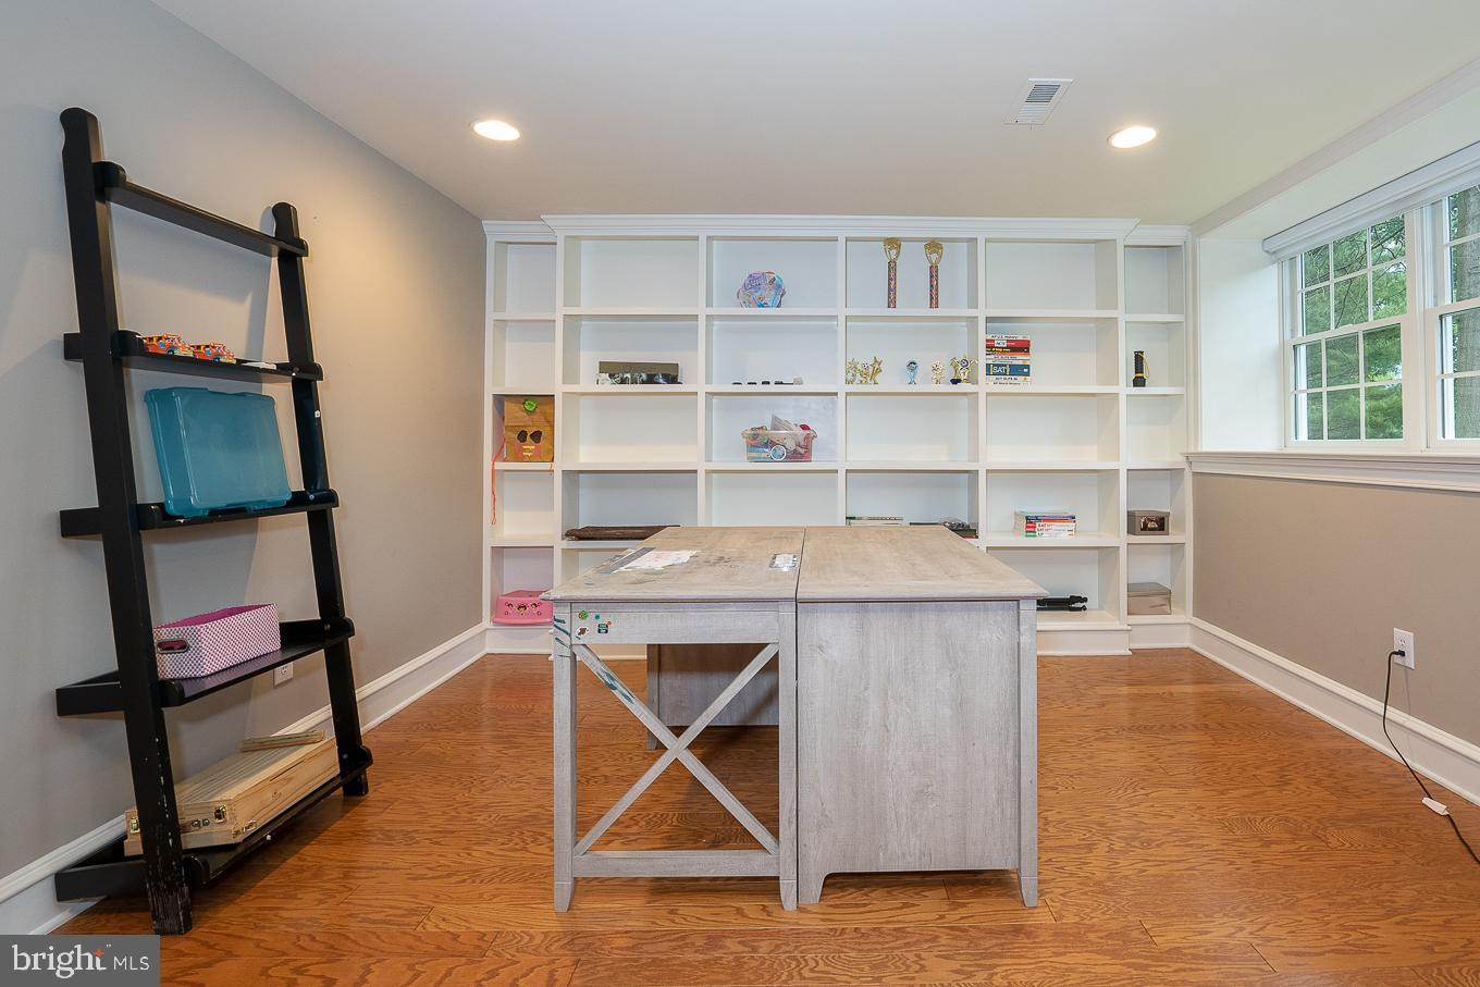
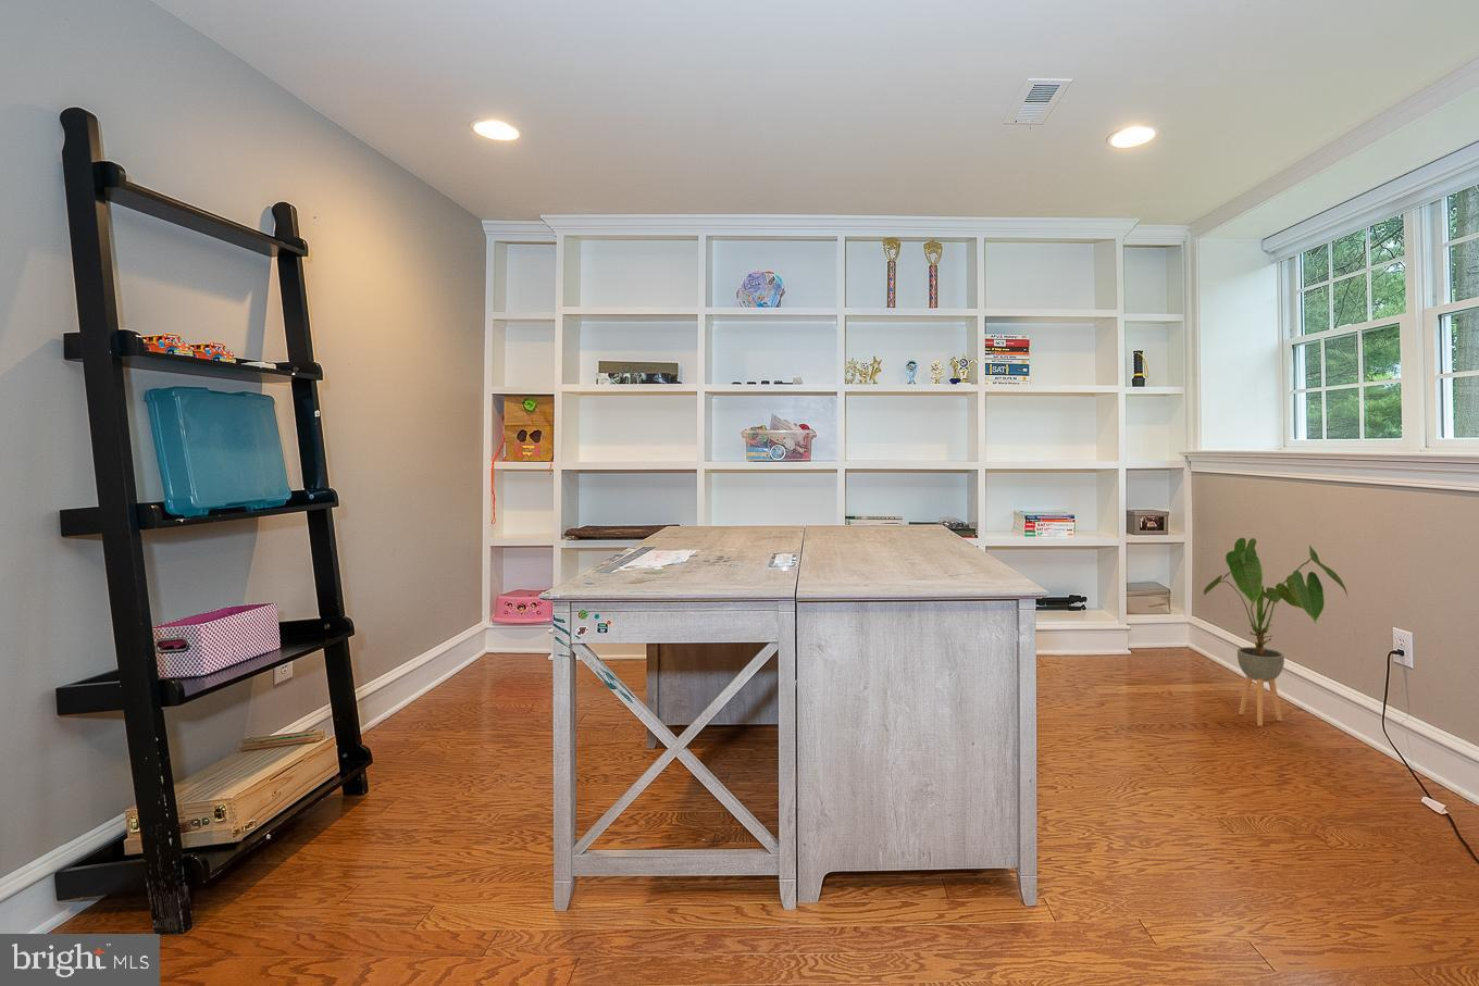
+ house plant (1271, 636)
